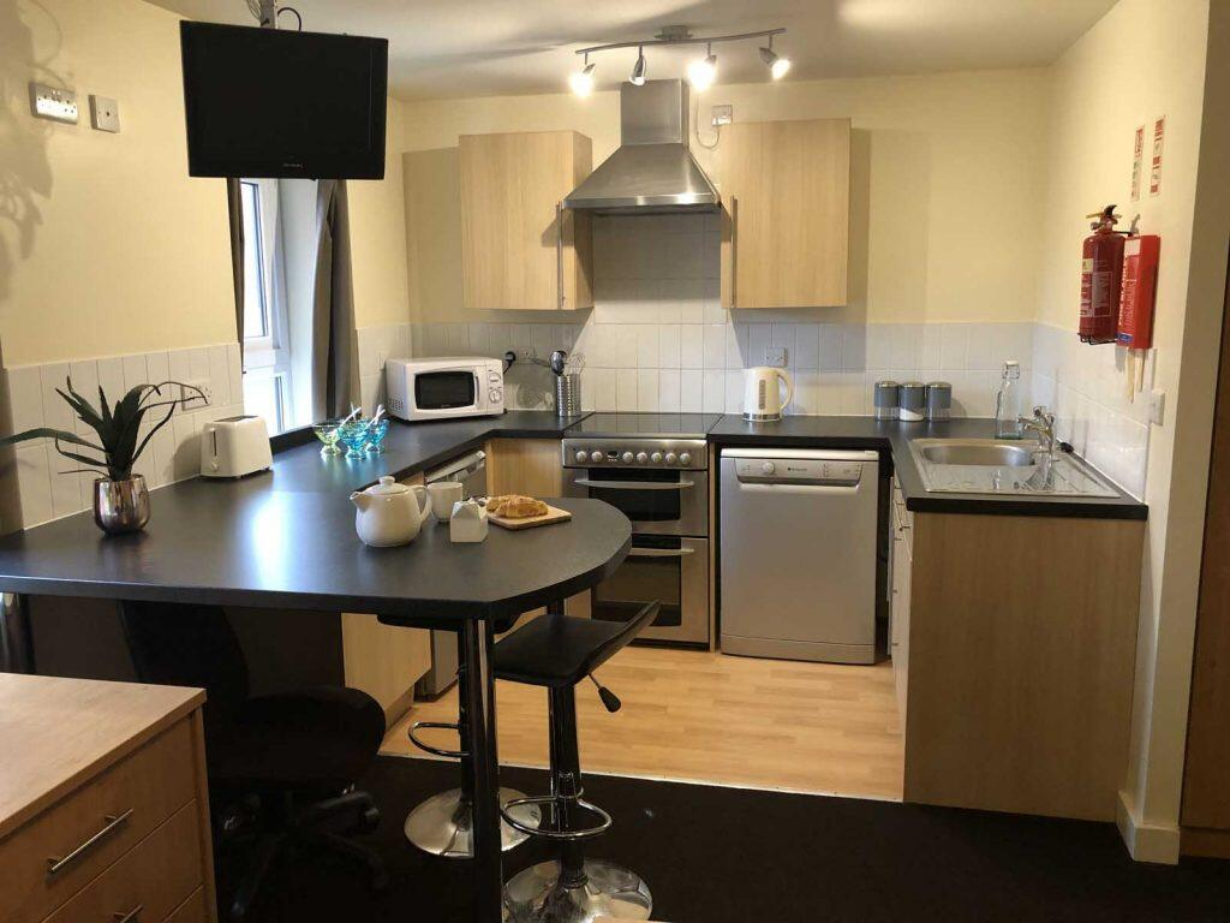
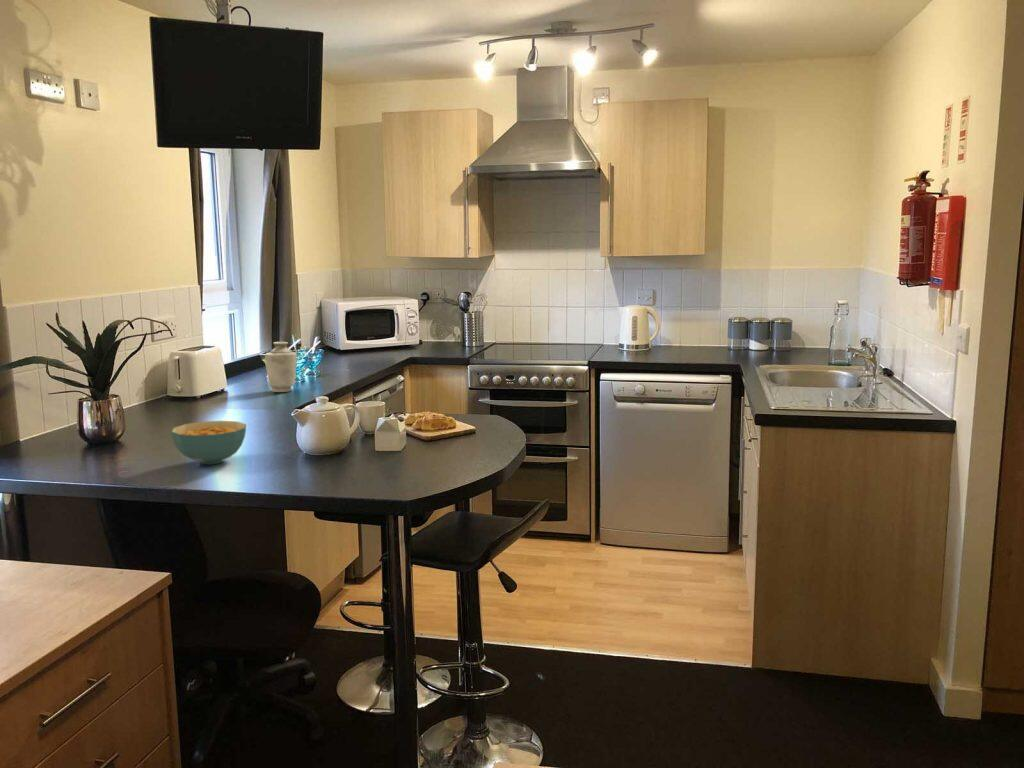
+ vase (281, 366)
+ cereal bowl (210, 444)
